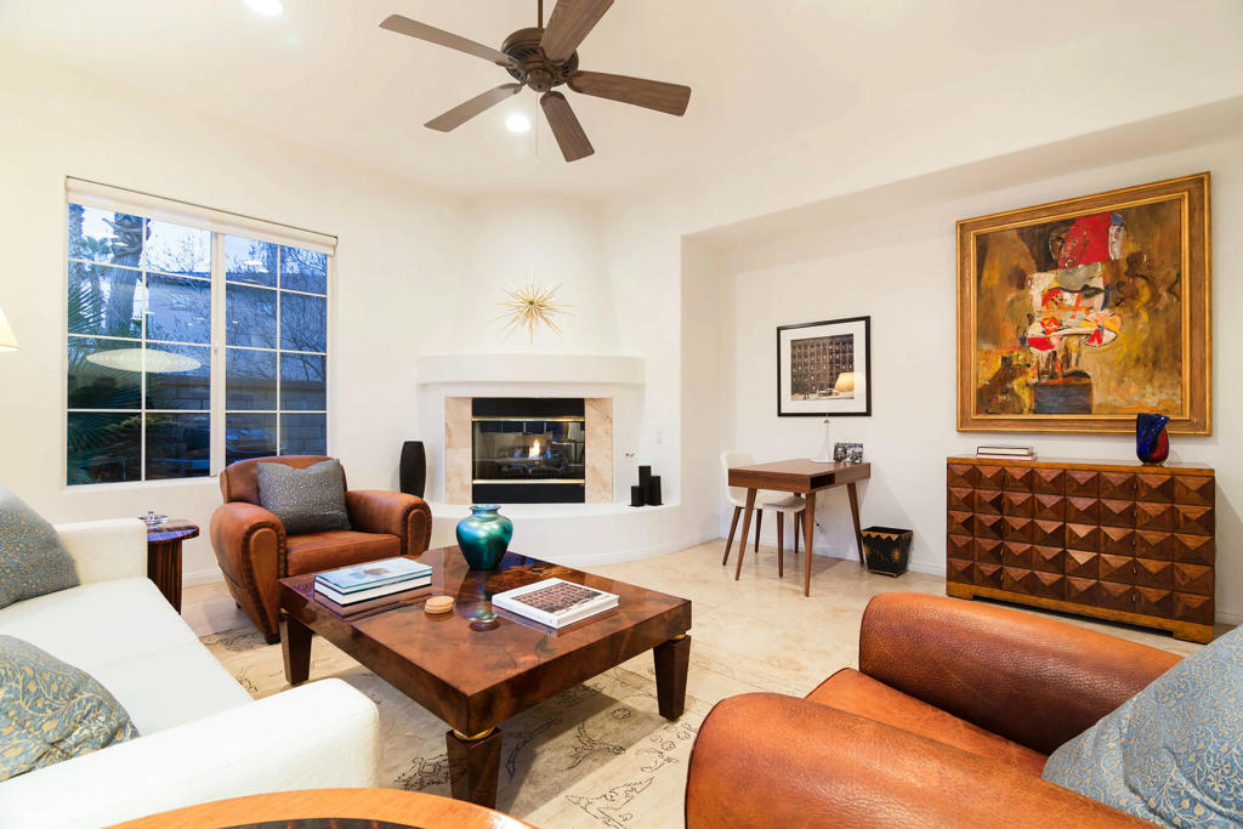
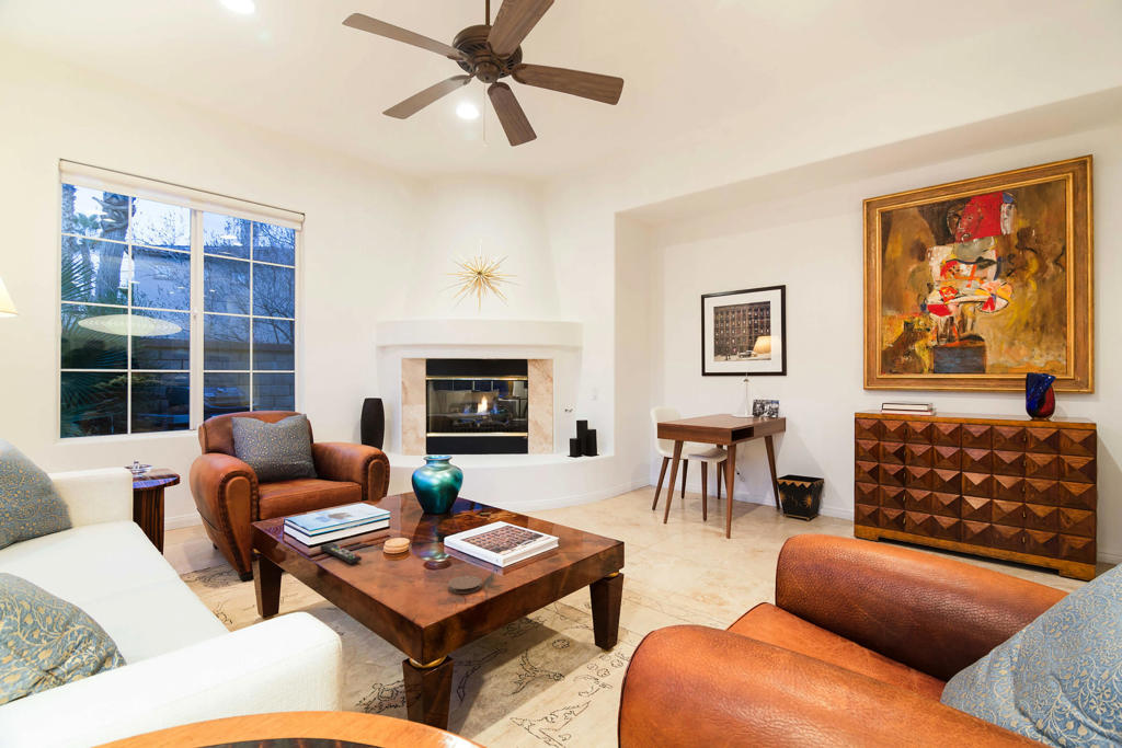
+ coaster (465, 584)
+ remote control (340, 552)
